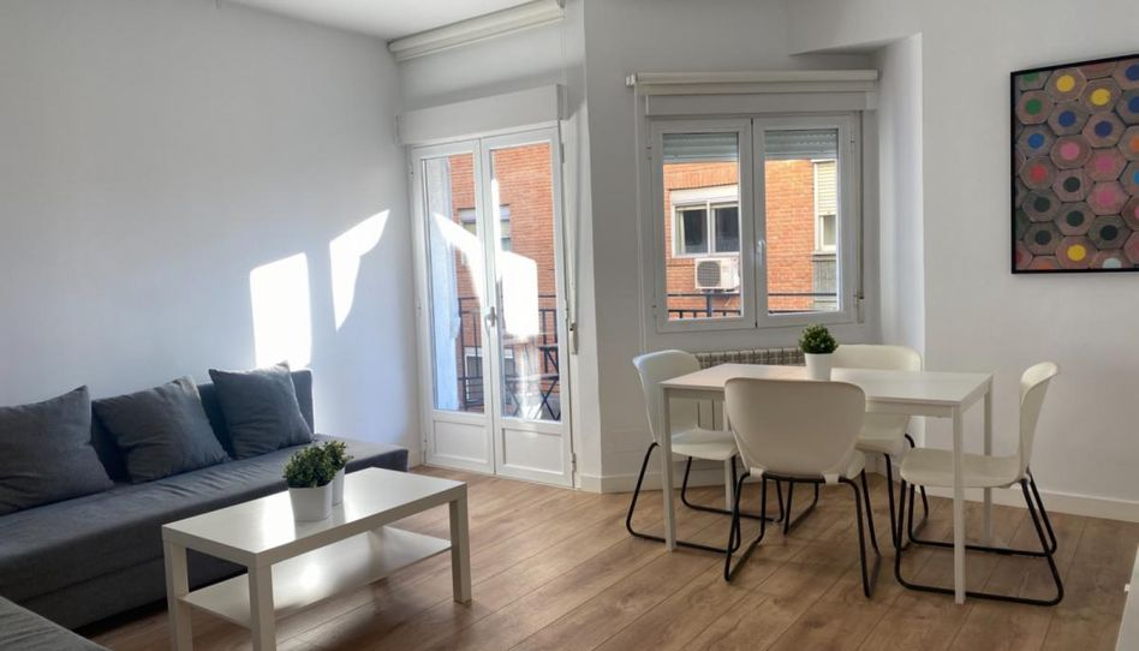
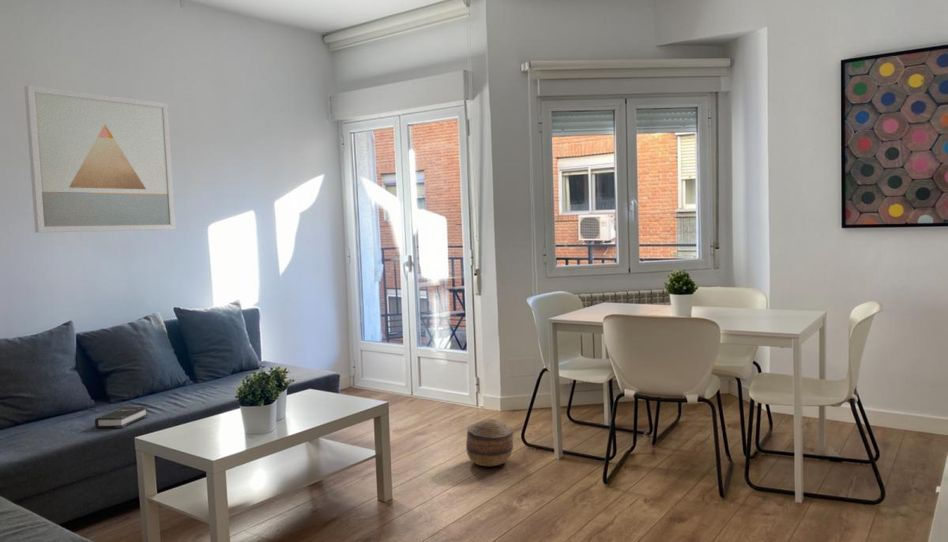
+ hardback book (122, 416)
+ wall art (105, 163)
+ basket (489, 441)
